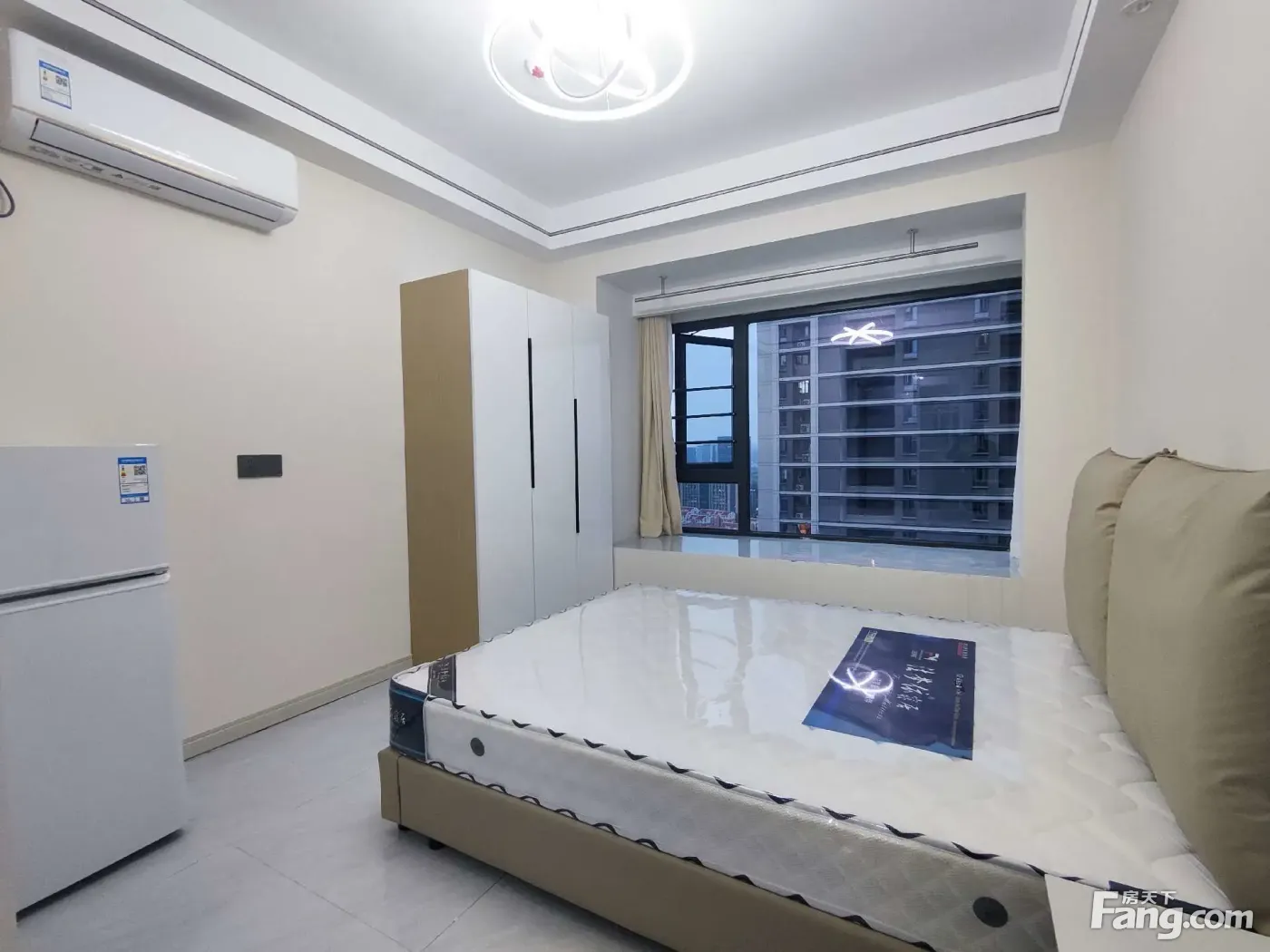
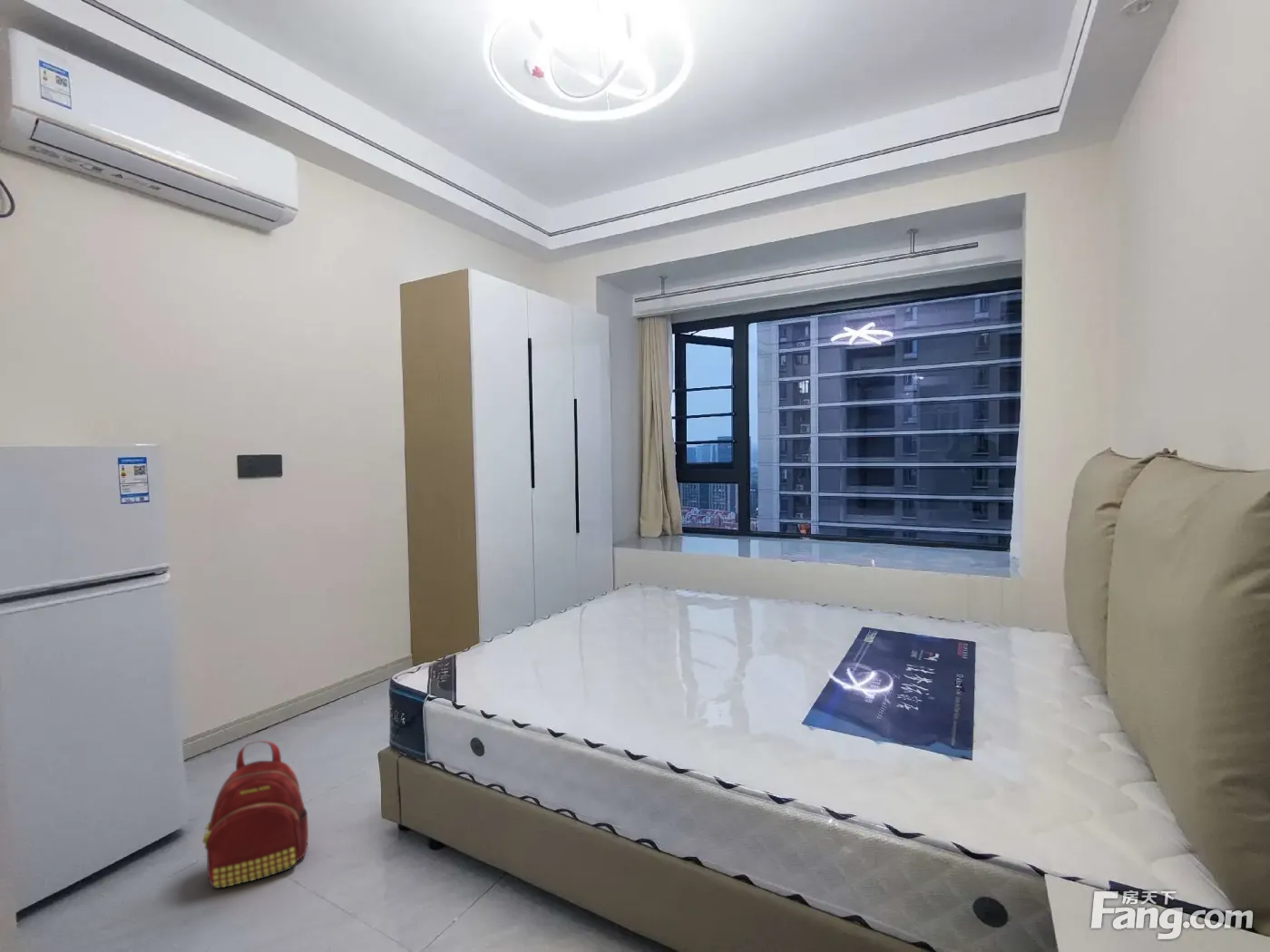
+ backpack (254, 809)
